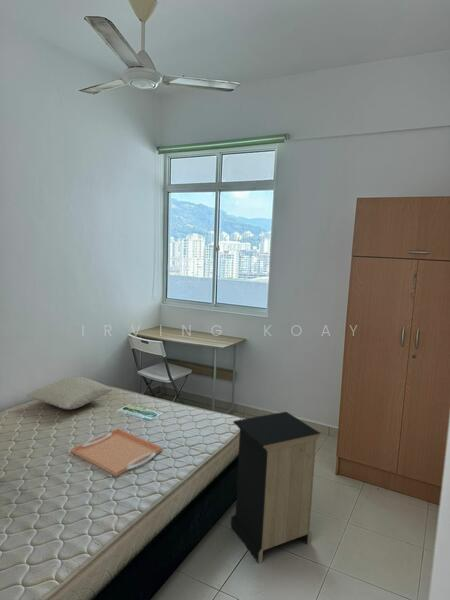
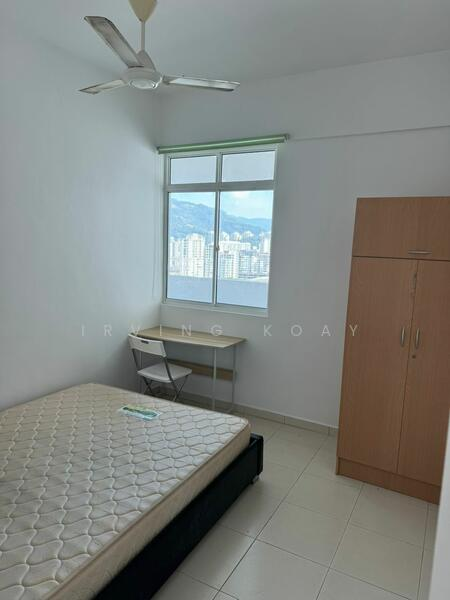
- pillow (70, 392)
- nightstand (272, 481)
- serving tray (117, 449)
